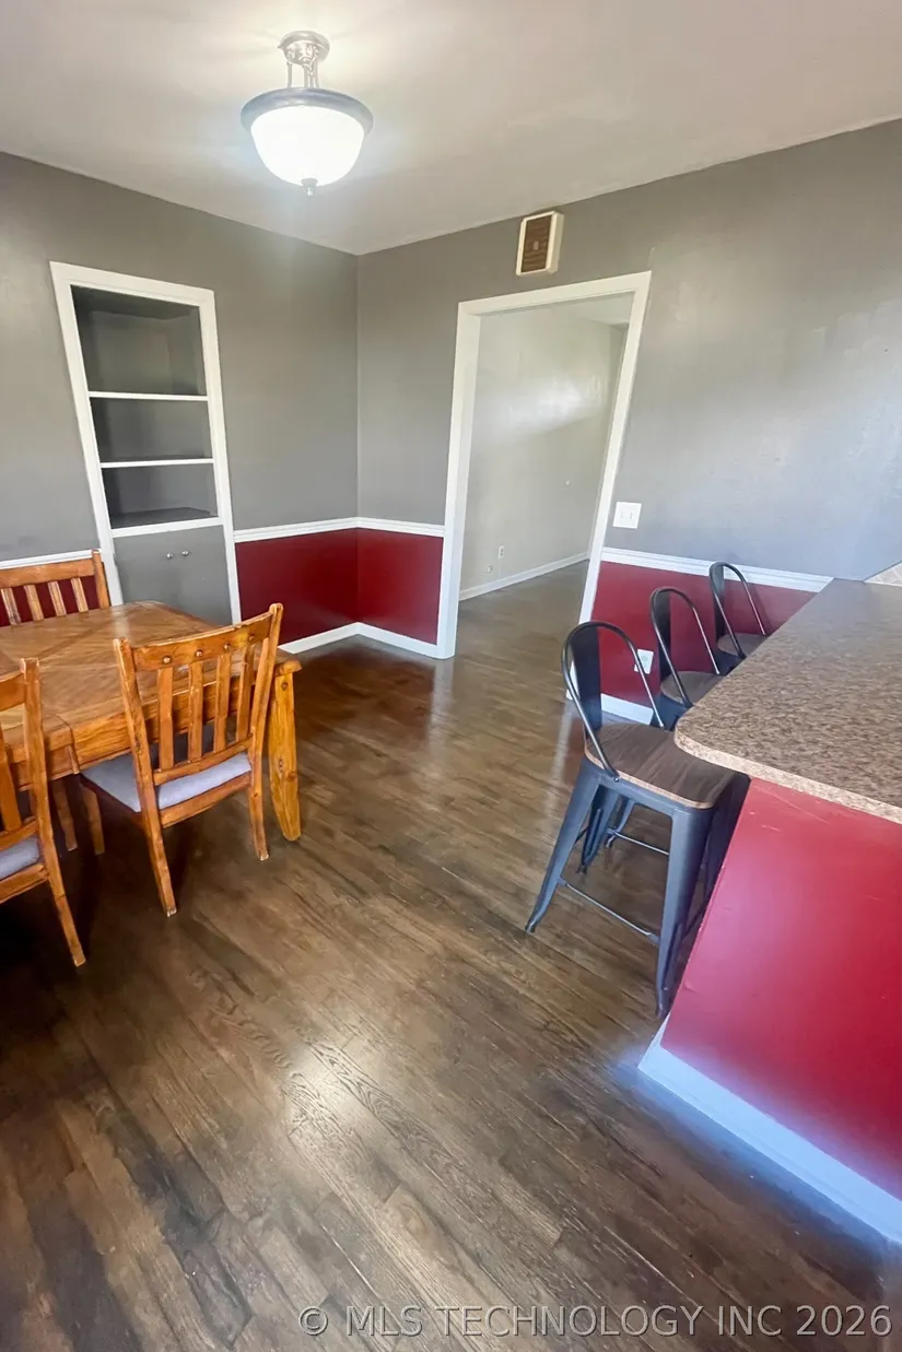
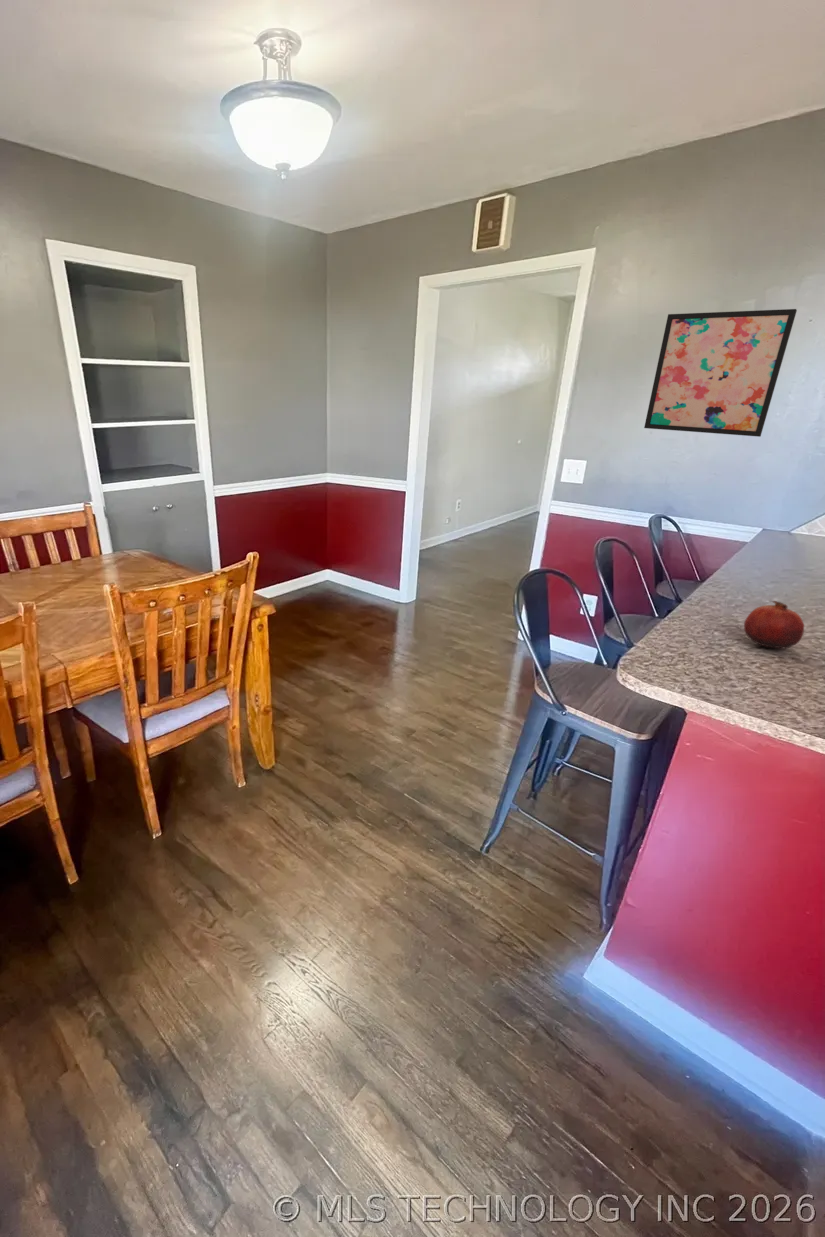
+ fruit (774, 625)
+ wall art (713, 374)
